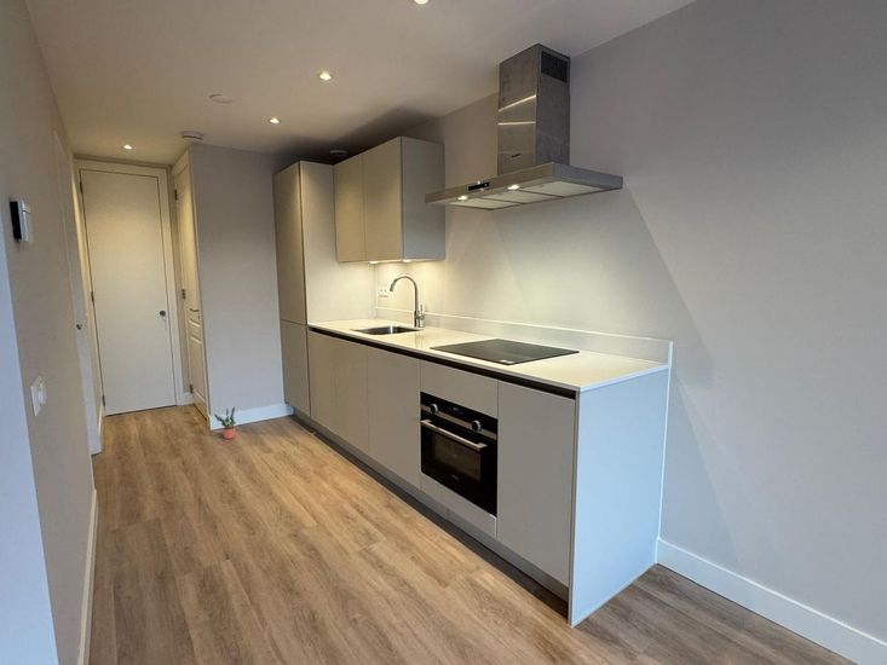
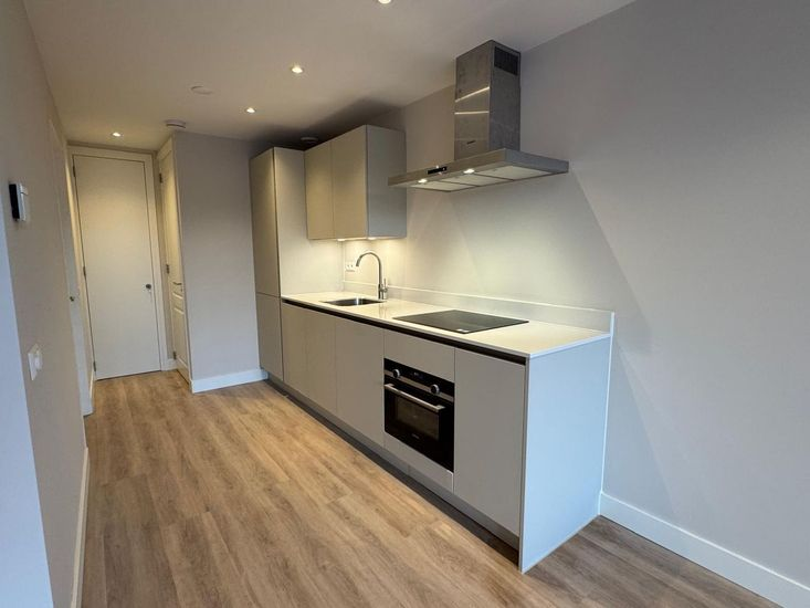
- potted plant (225, 424)
